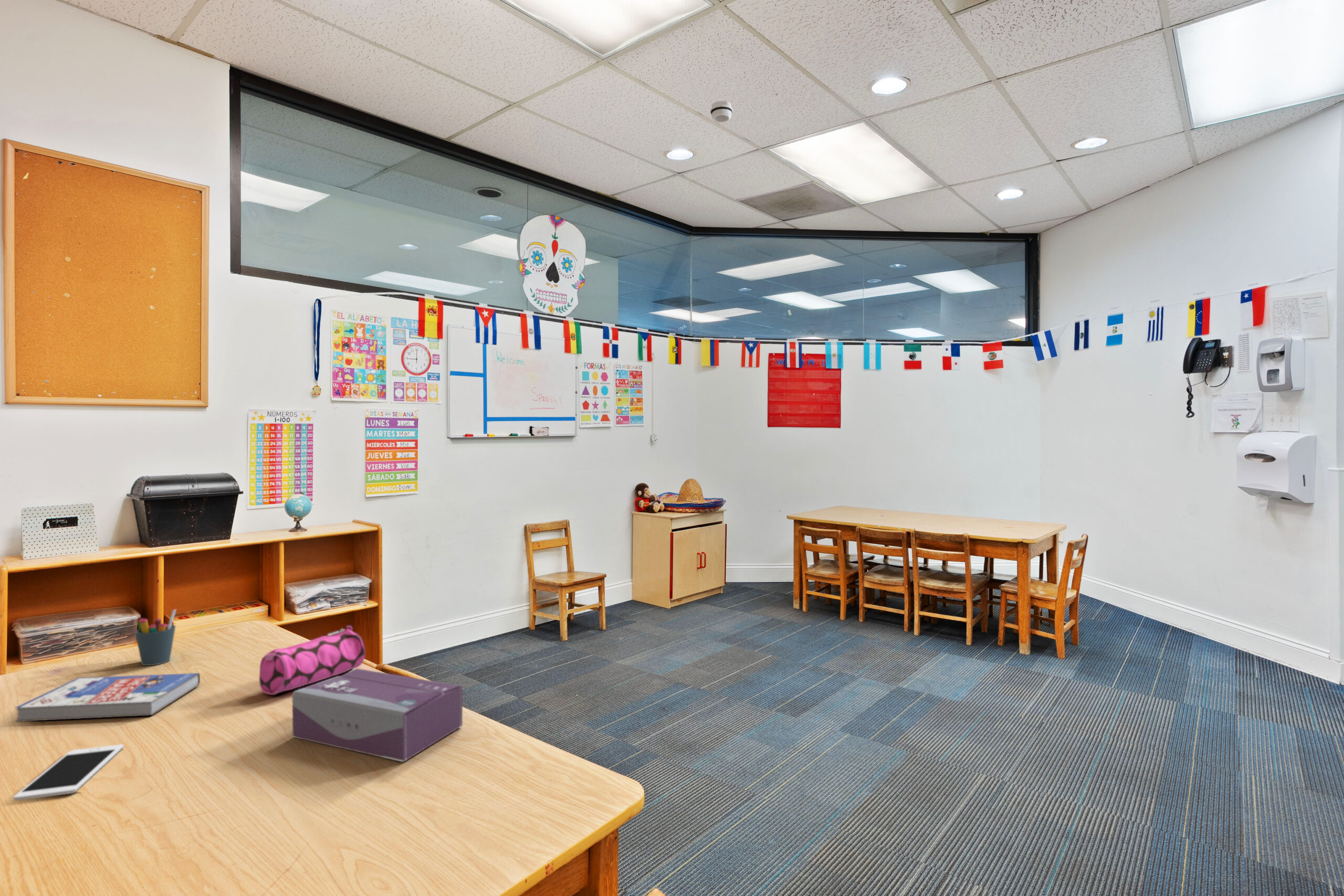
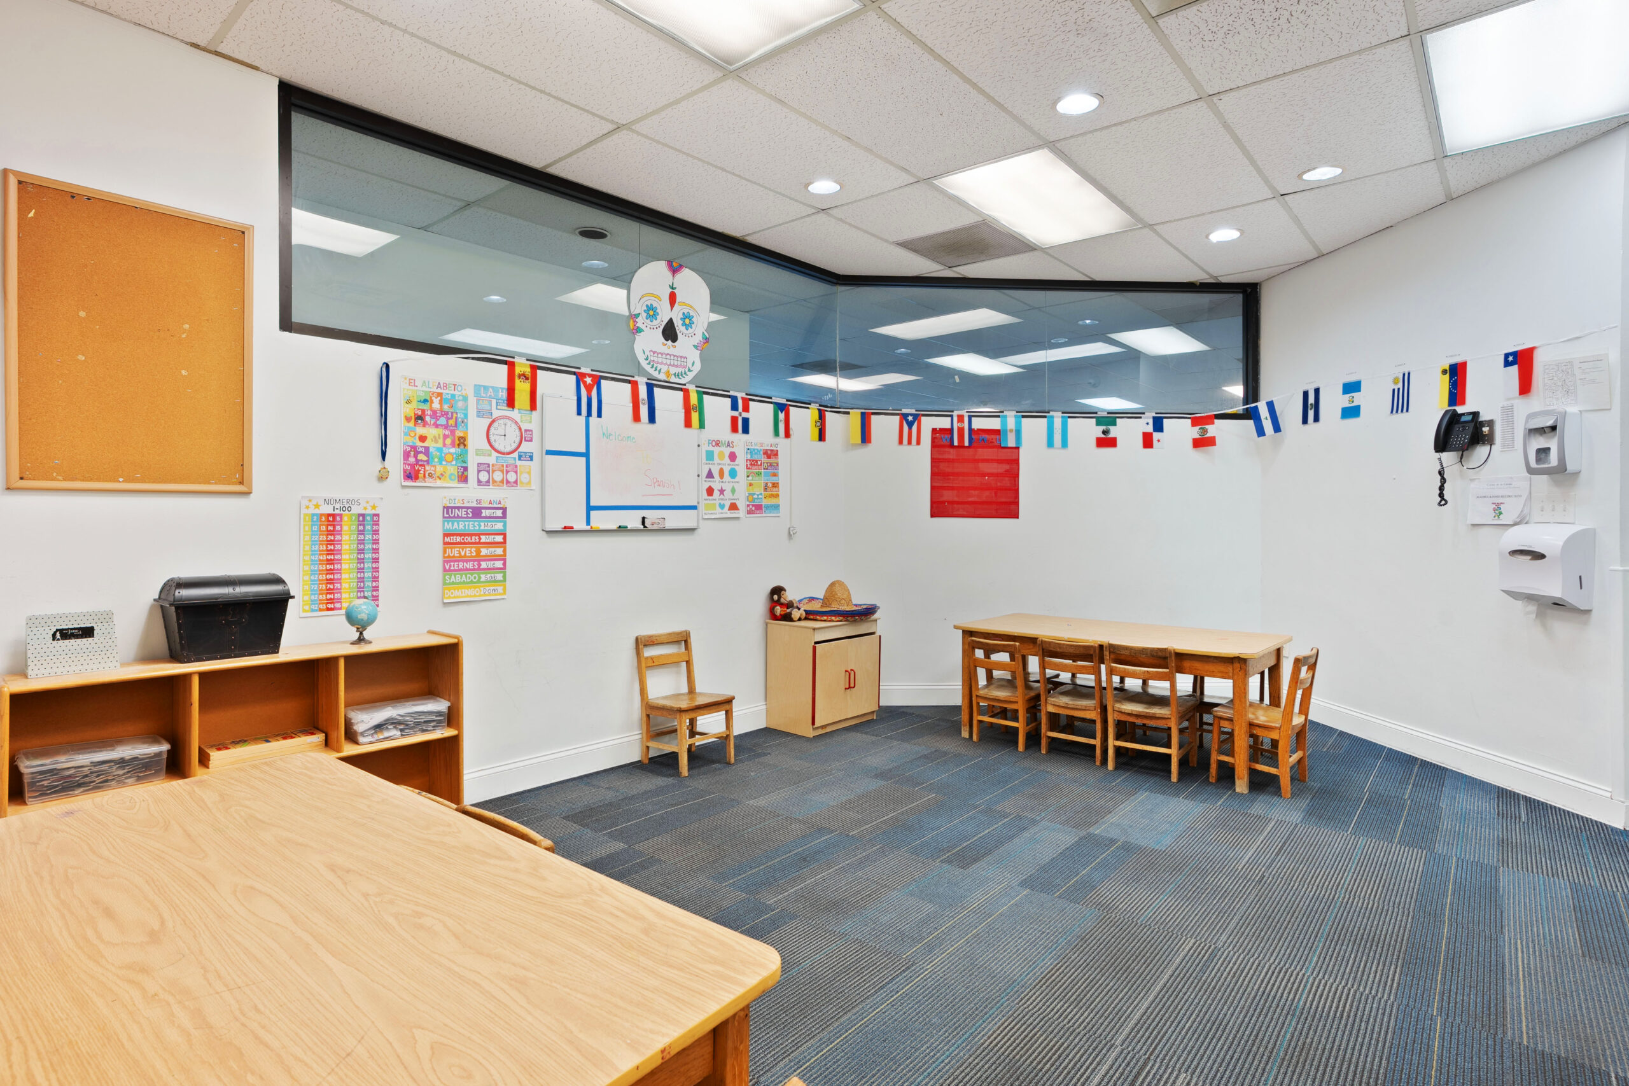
- pencil case (313, 659)
- tissue box (379, 709)
- cell phone (72, 770)
- pen holder (155, 636)
- smoke detector (721, 112)
- book (114, 695)
